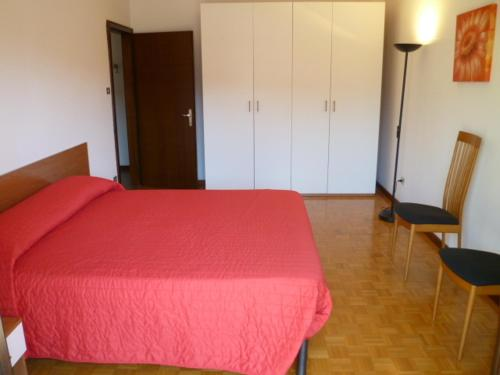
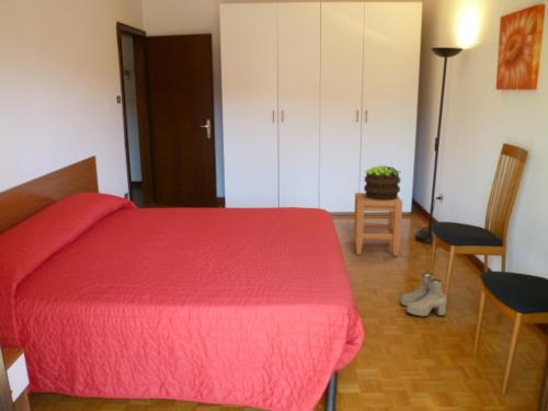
+ potted plant (381, 181)
+ boots (423, 293)
+ stool (376, 225)
